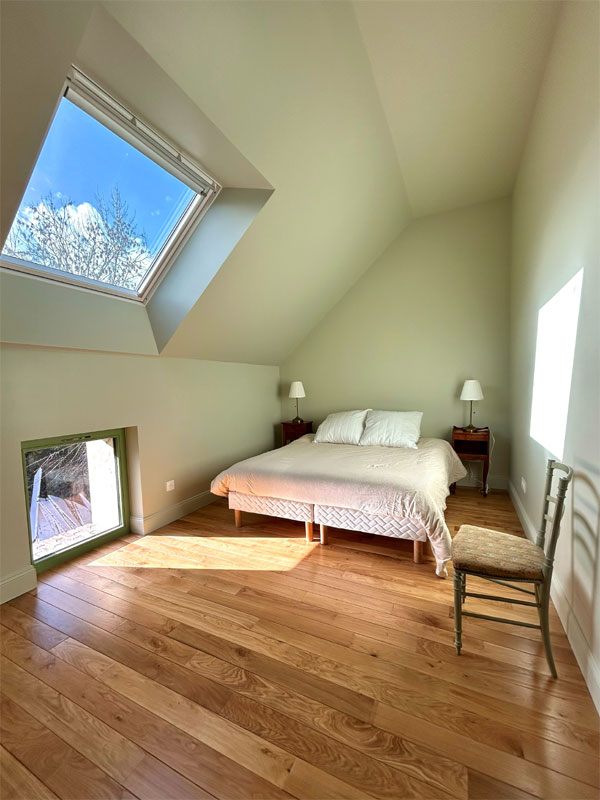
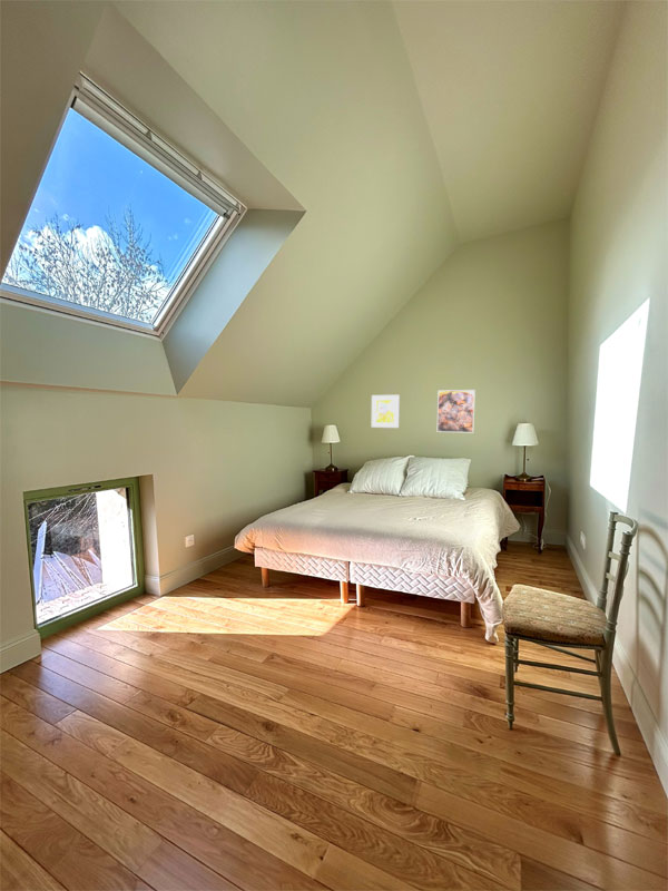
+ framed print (455, 411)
+ wall art (385, 411)
